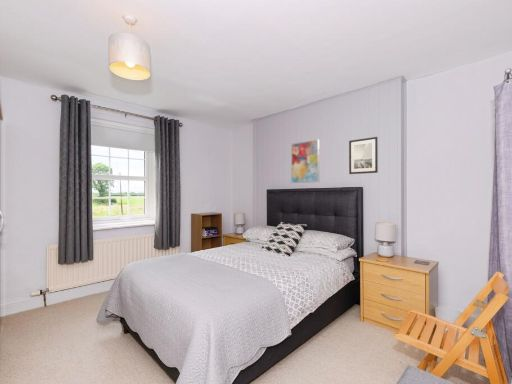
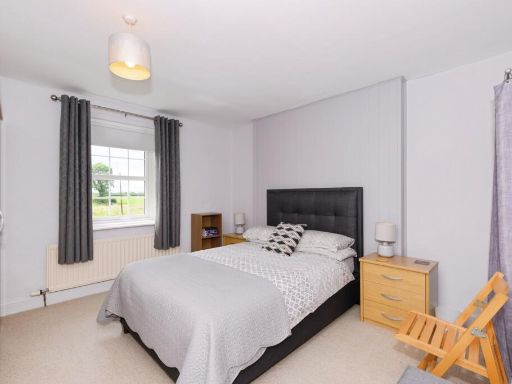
- wall art (362, 156)
- wall art (304, 162)
